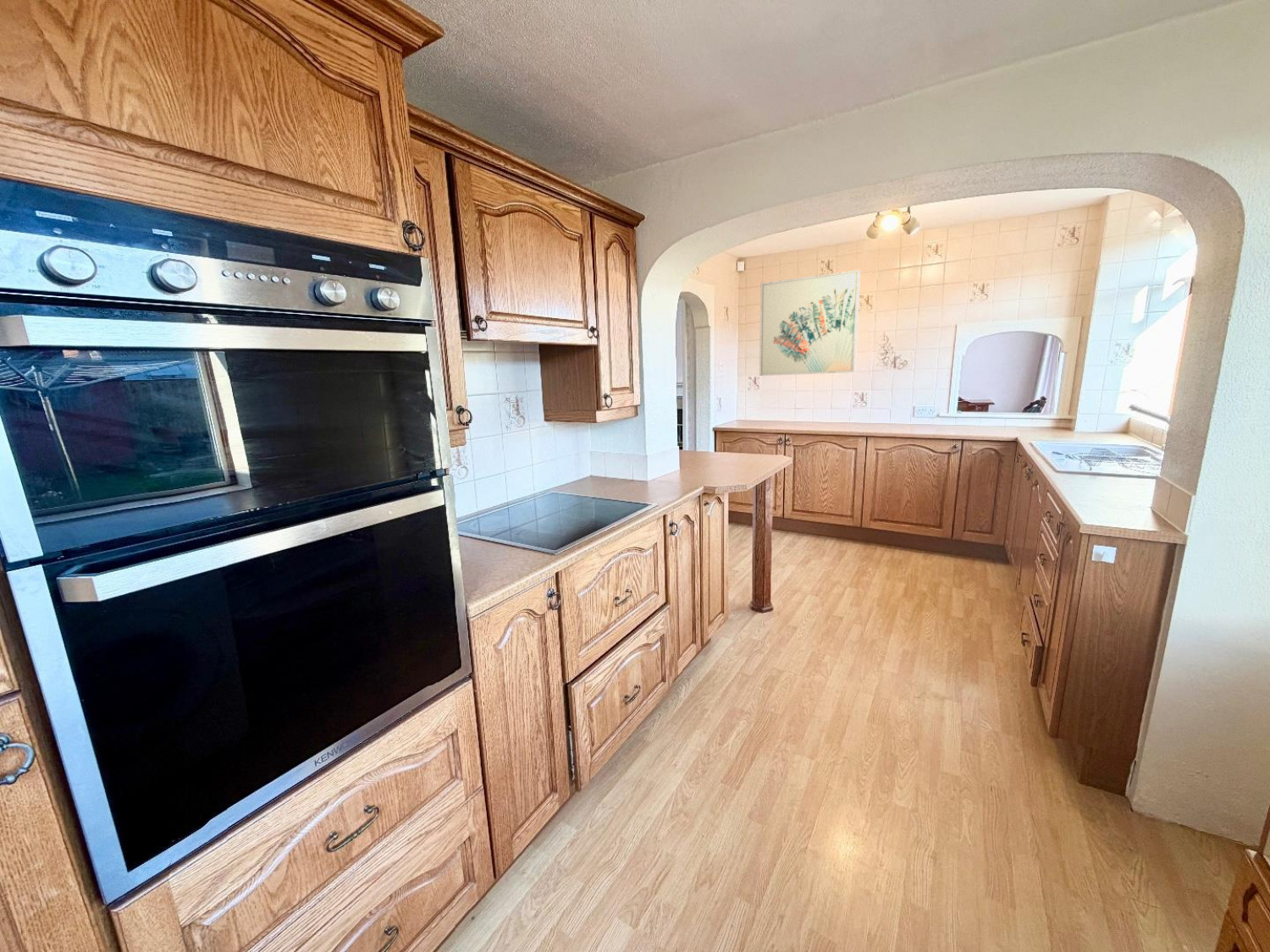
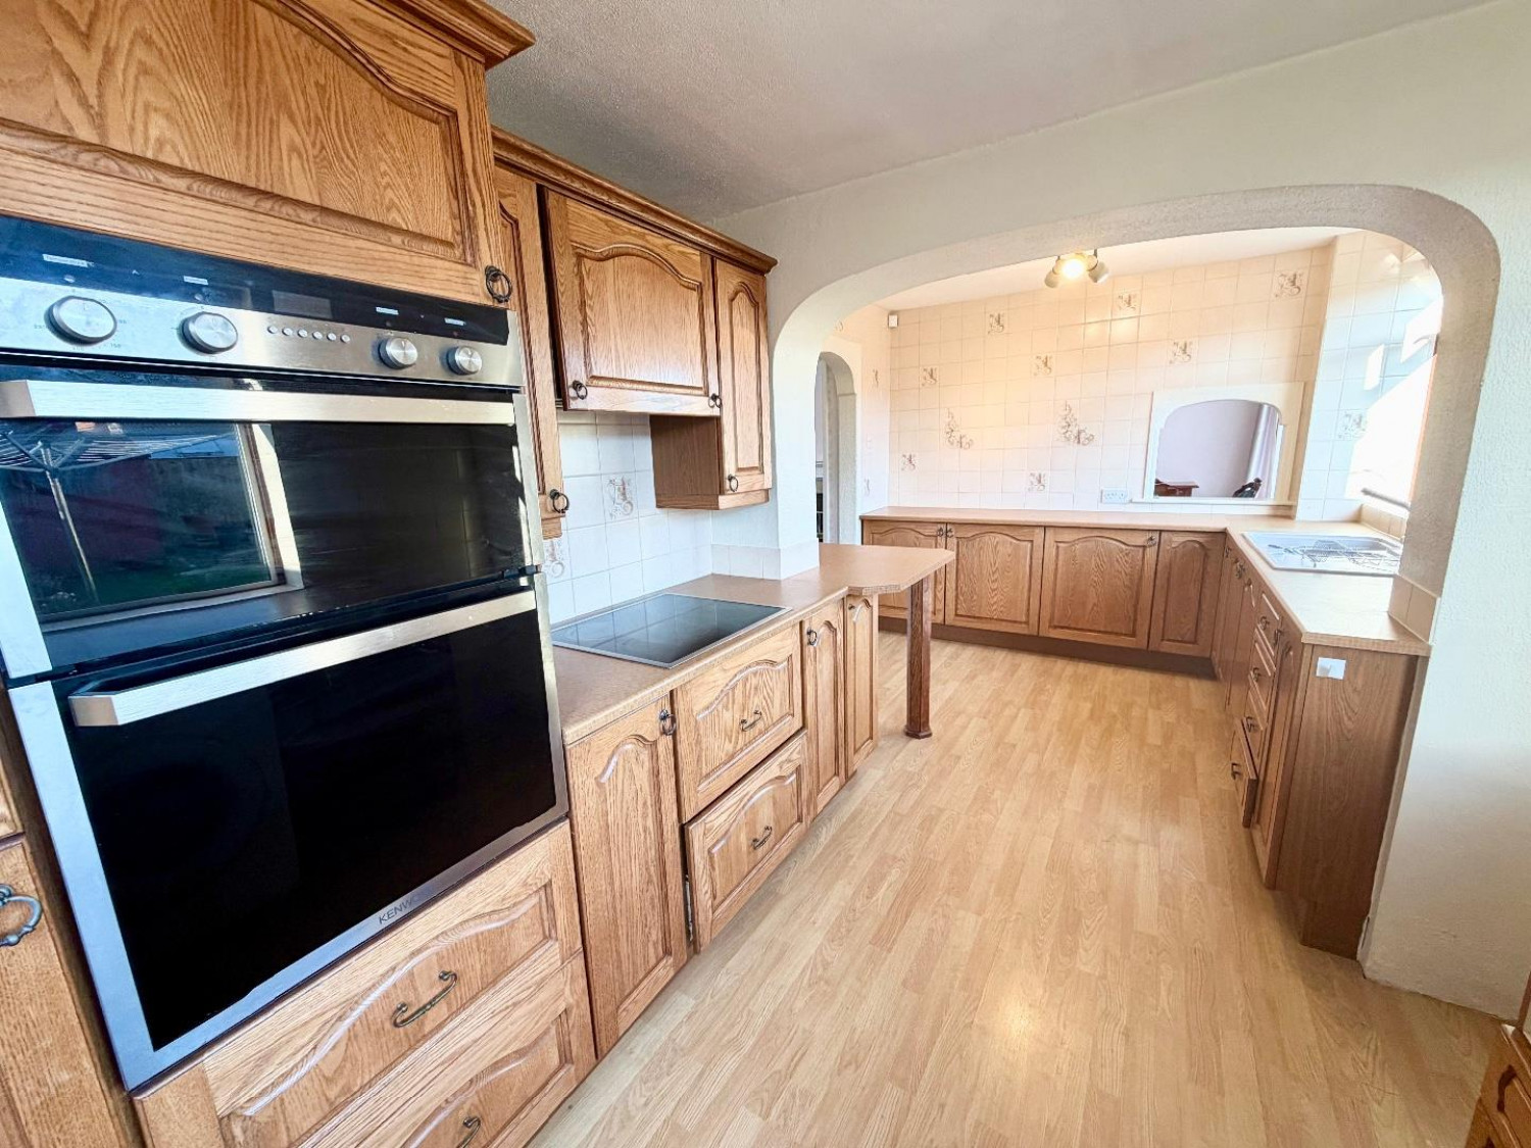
- wall art (806, 326)
